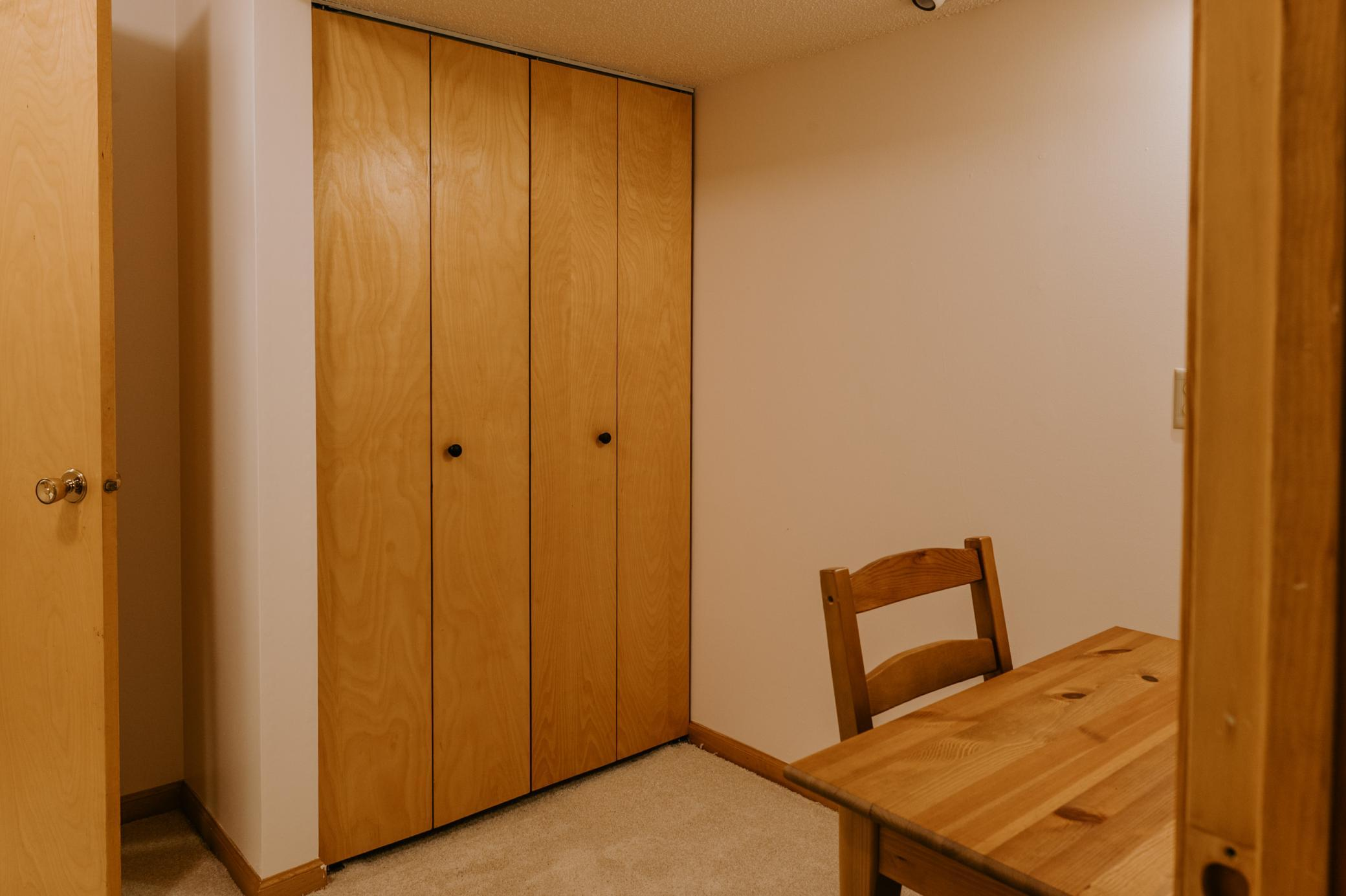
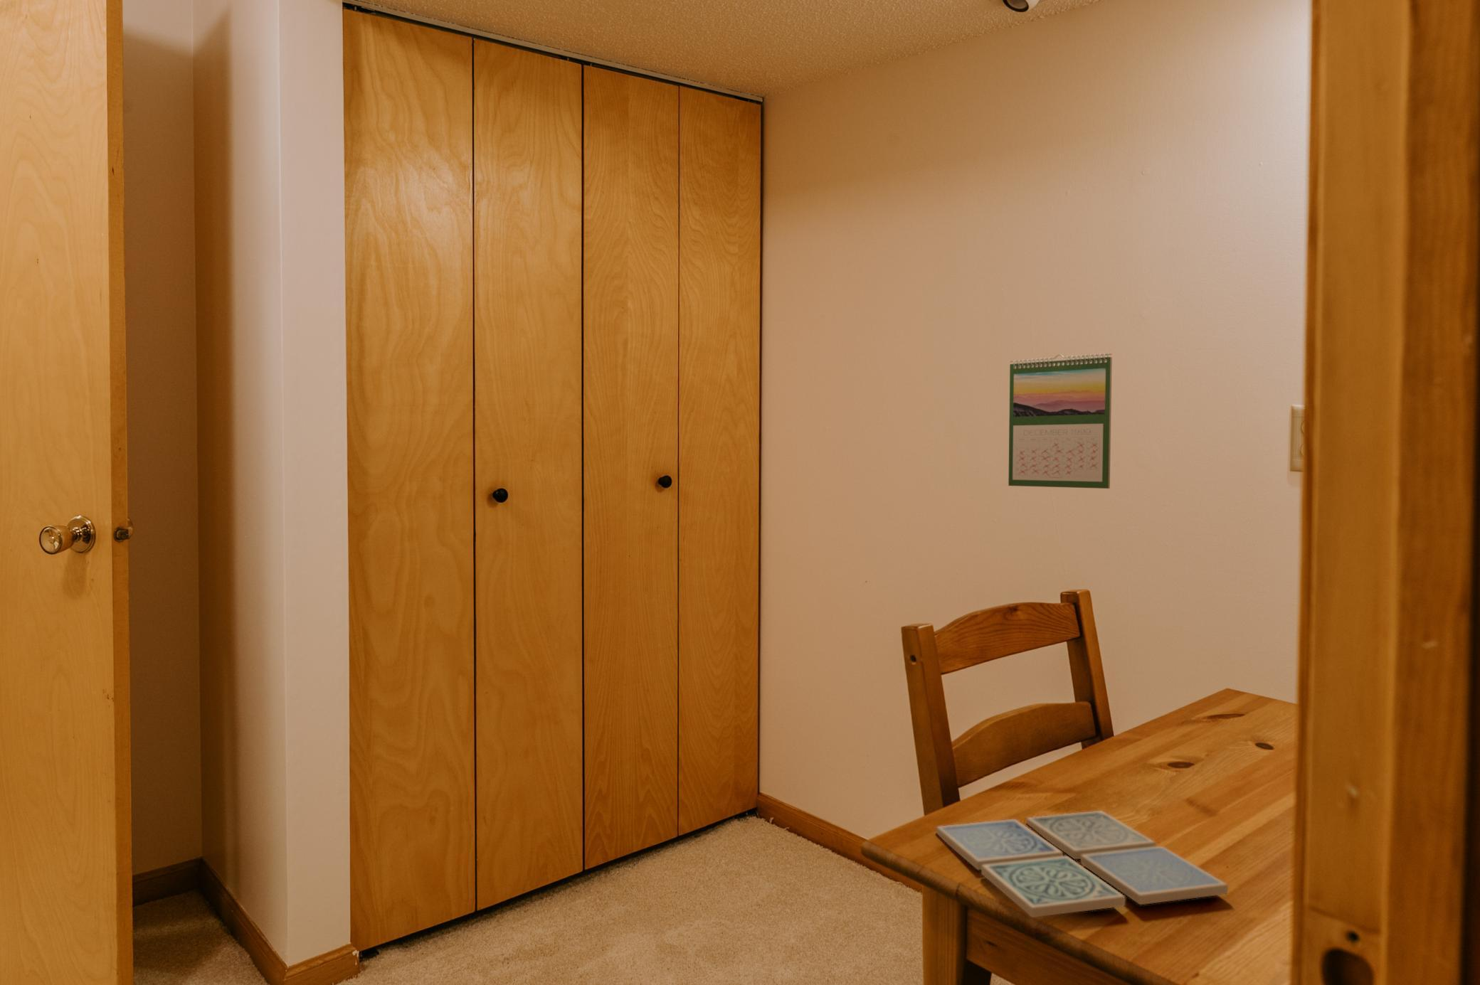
+ drink coaster (1072, 857)
+ calendar (1058, 420)
